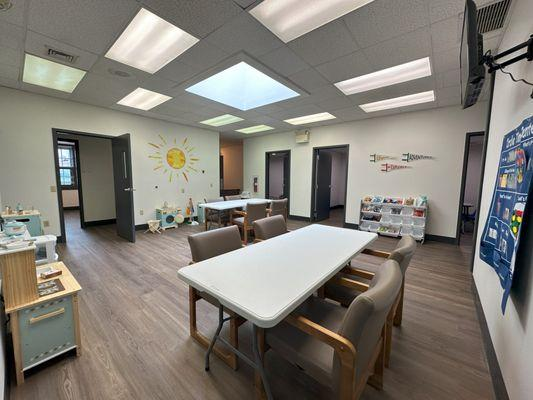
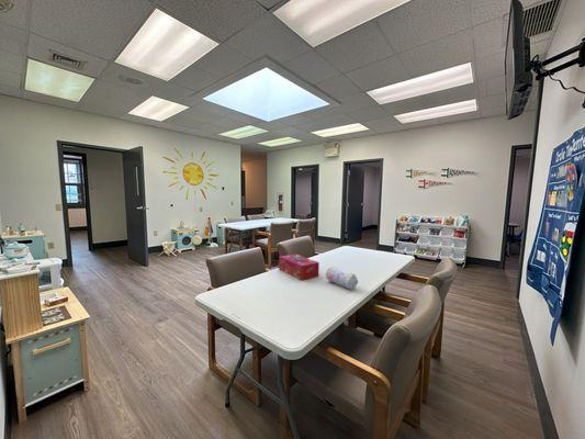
+ tissue box (297, 266)
+ pencil case (340, 277)
